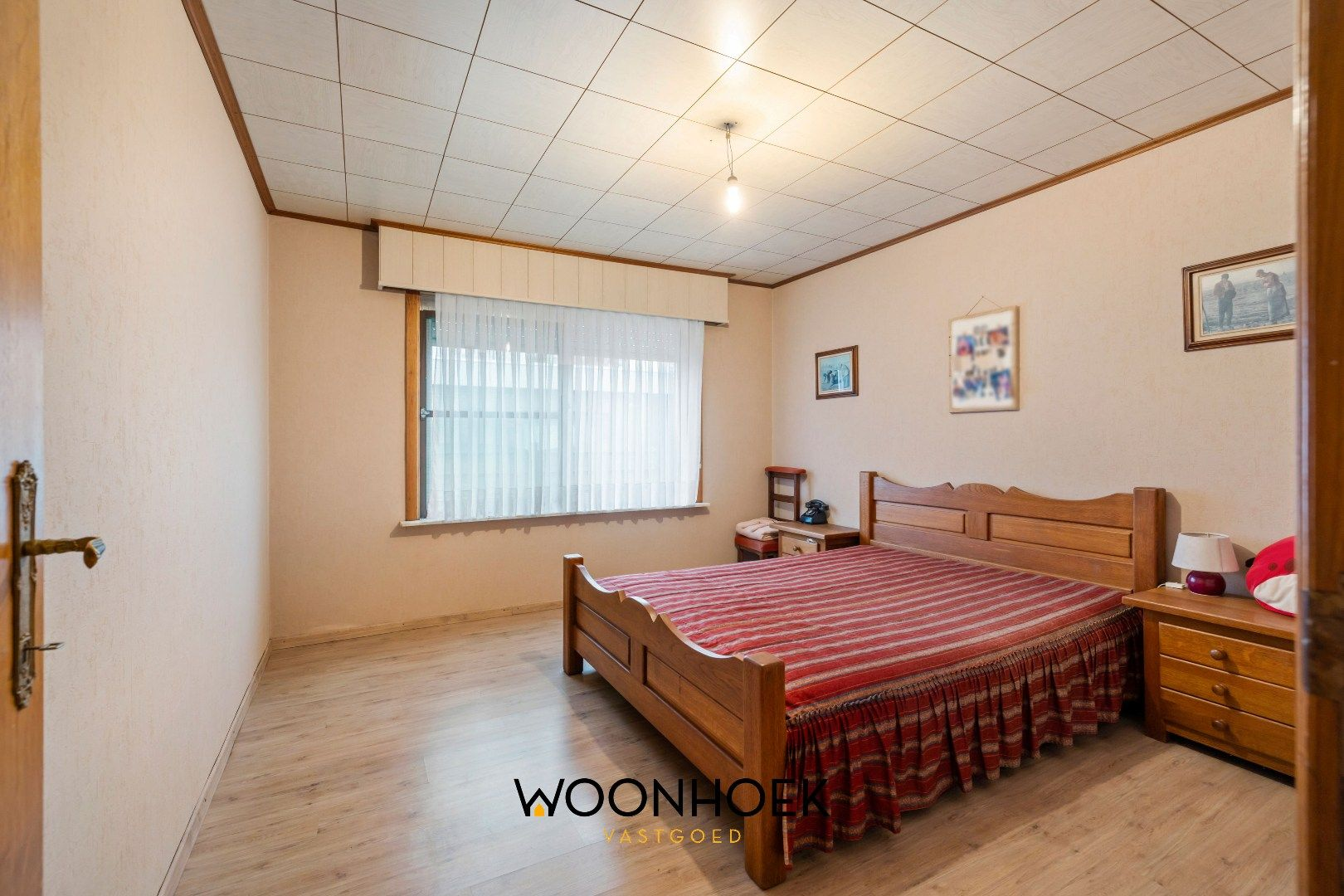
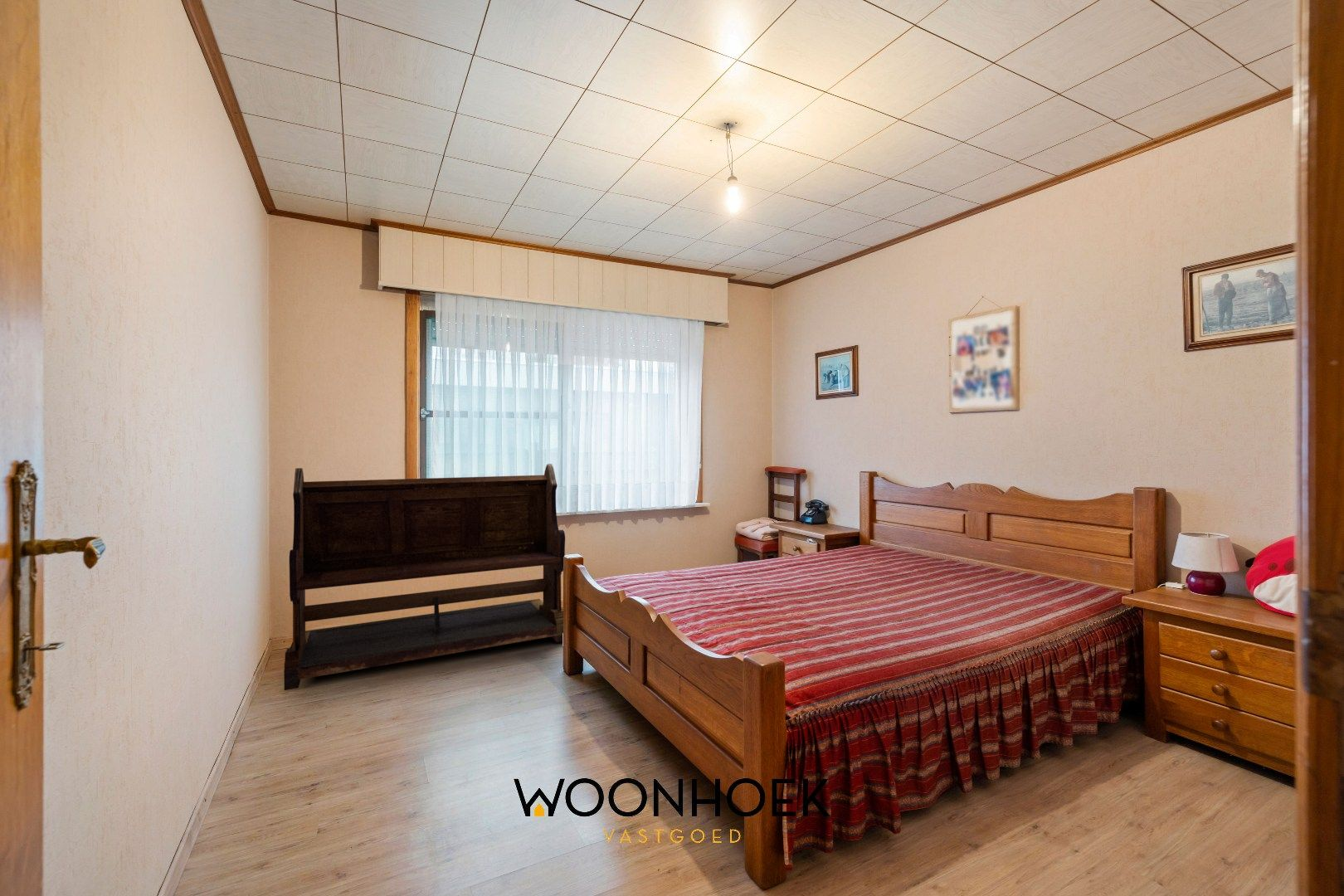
+ bench (436, 555)
